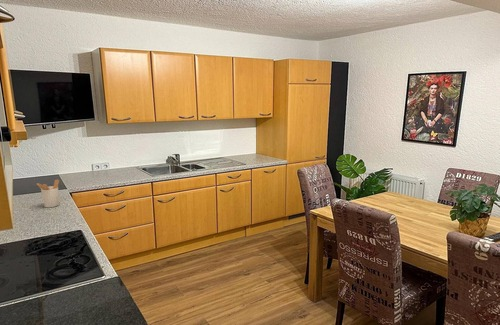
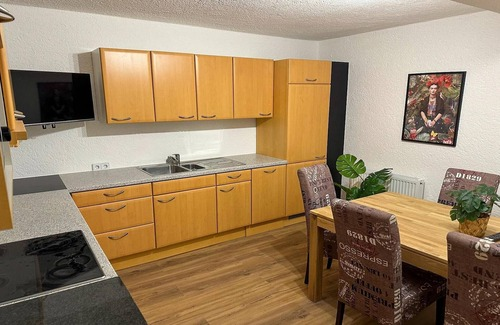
- utensil holder (47, 193)
